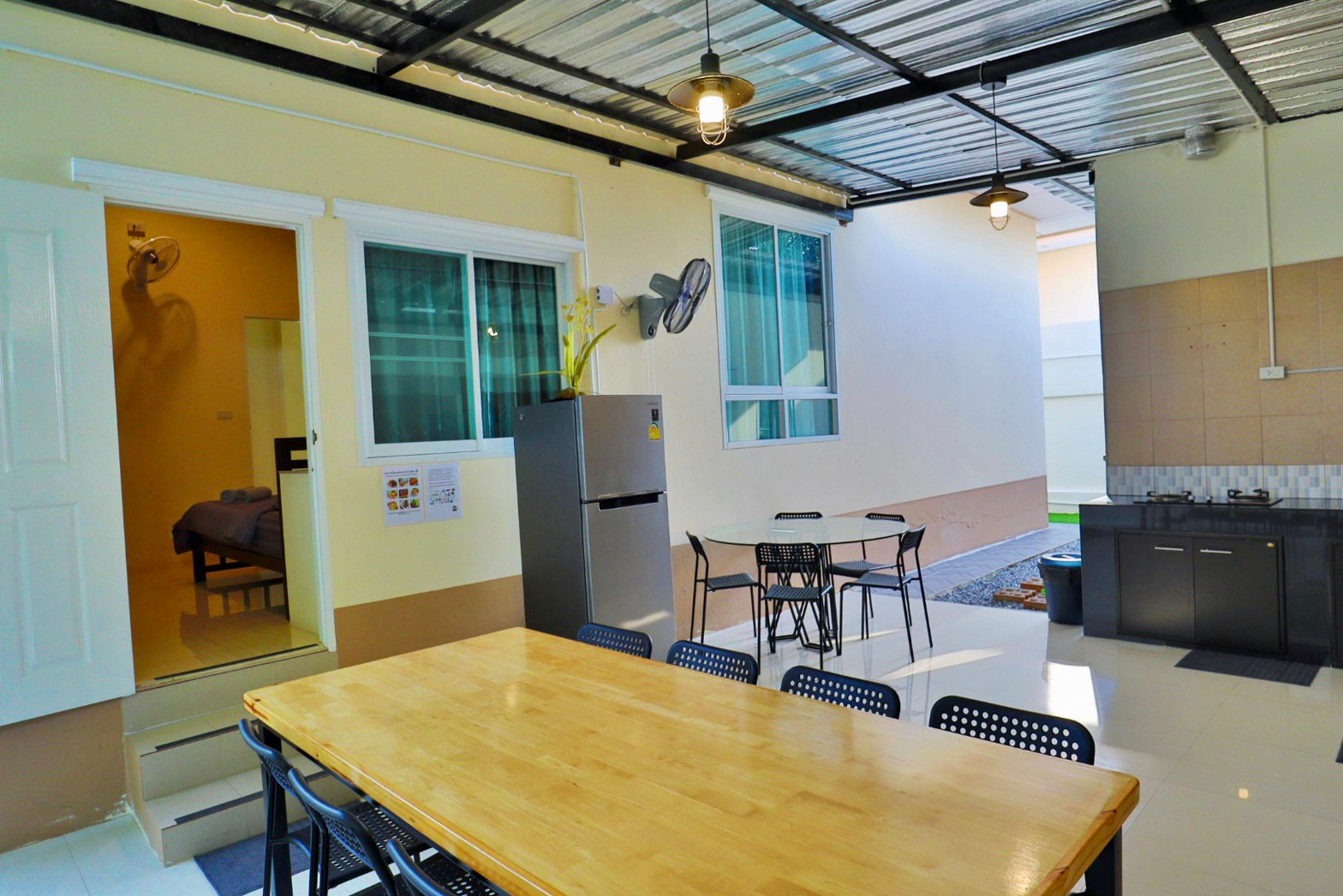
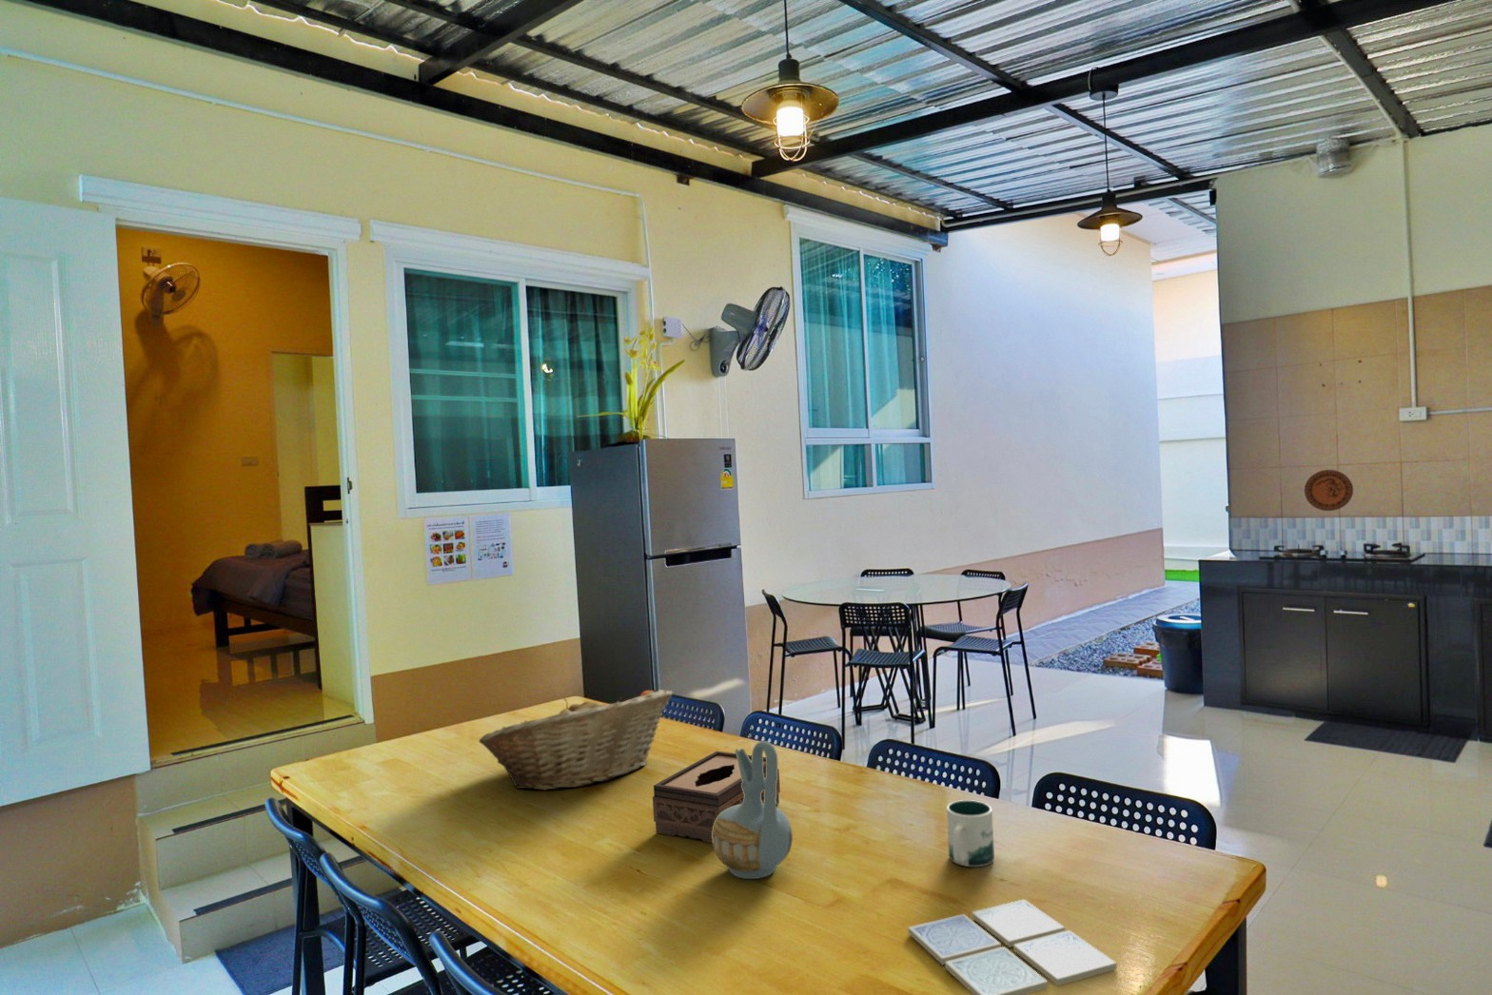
+ decorative plate (1329, 490)
+ mug (967, 836)
+ drink coaster (1008, 945)
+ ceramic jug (750, 803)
+ fruit basket (580, 732)
+ tissue box (719, 794)
